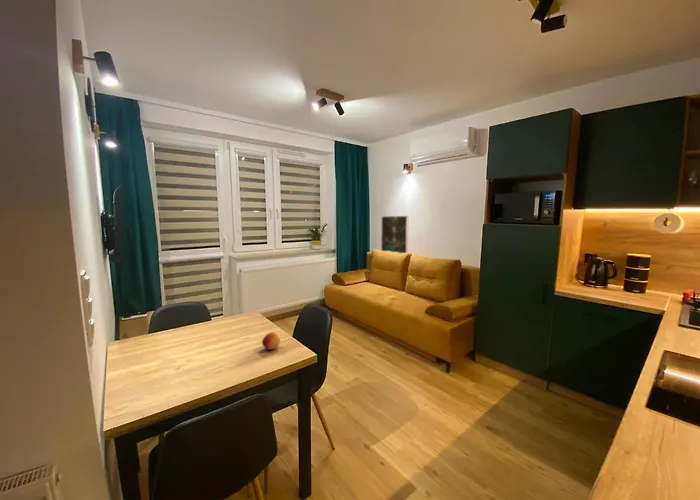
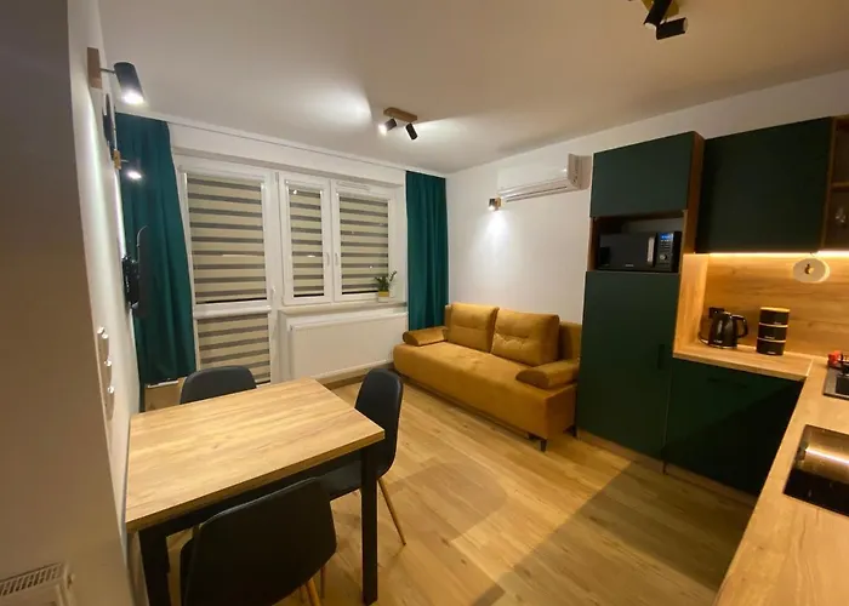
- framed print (394, 234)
- fruit (271, 340)
